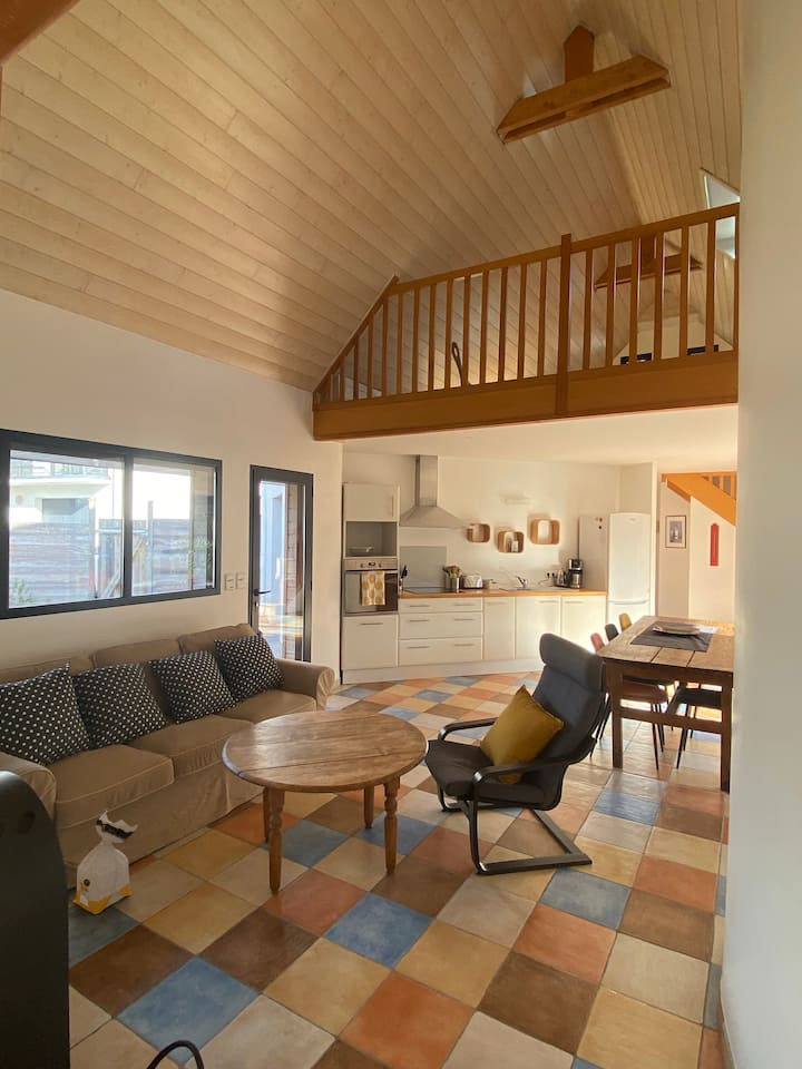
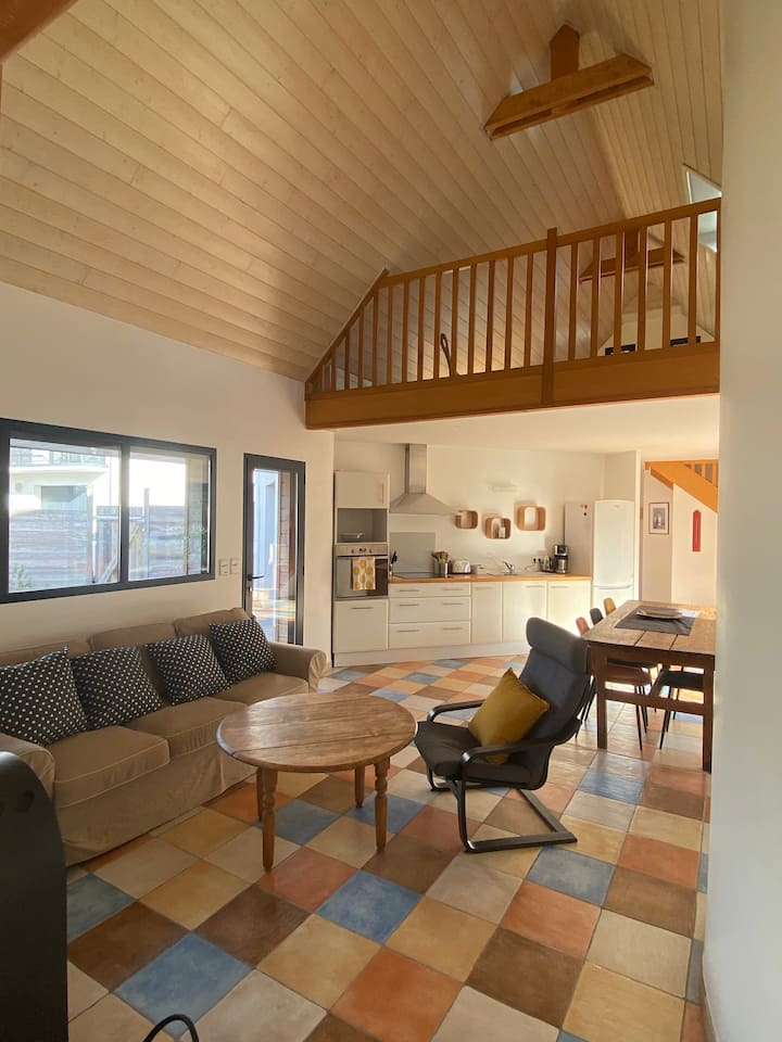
- bag (105, 855)
